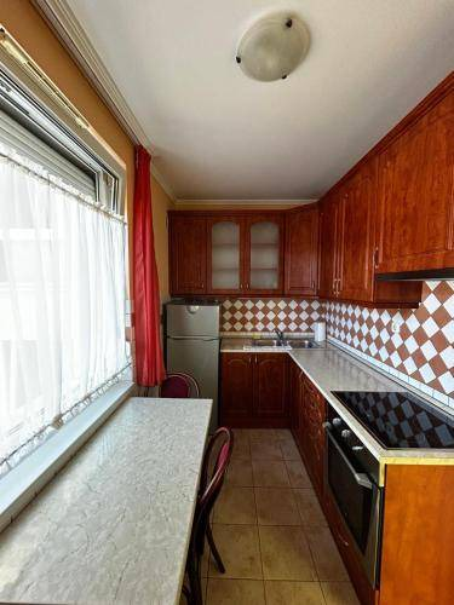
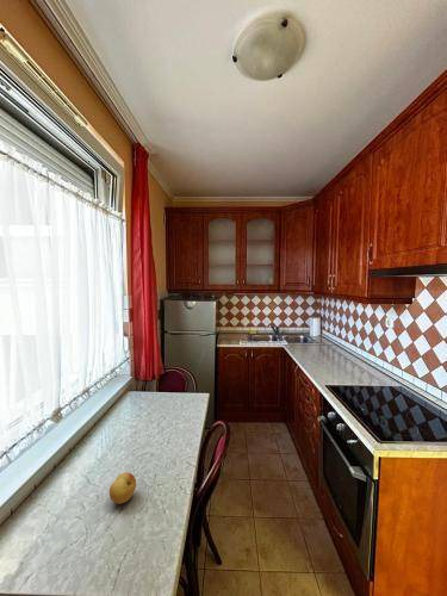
+ fruit (123, 488)
